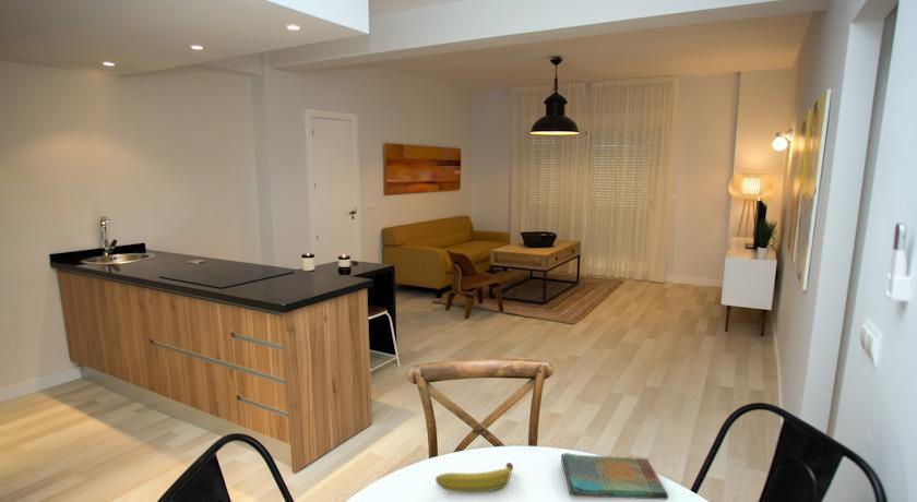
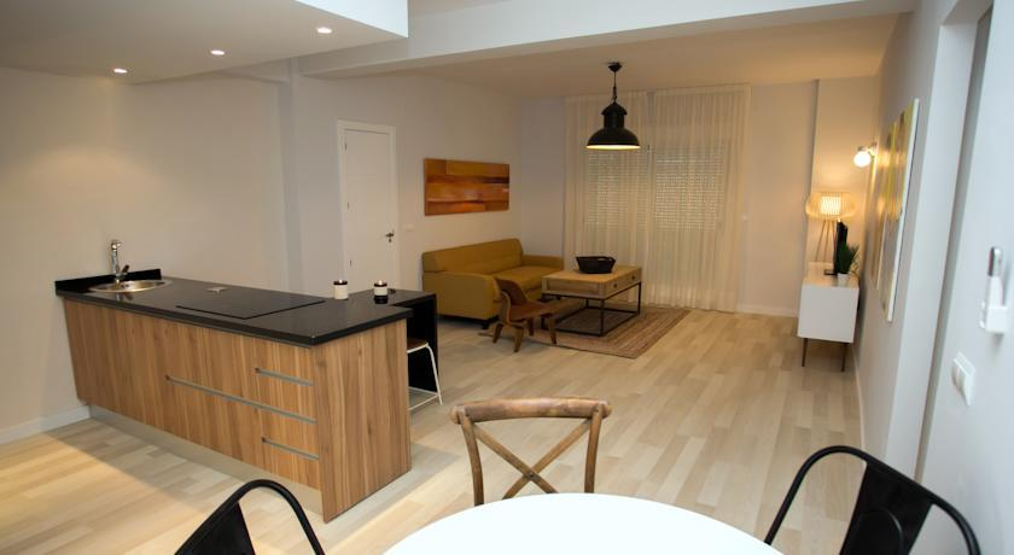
- fruit (475, 475)
- dish towel (610, 474)
